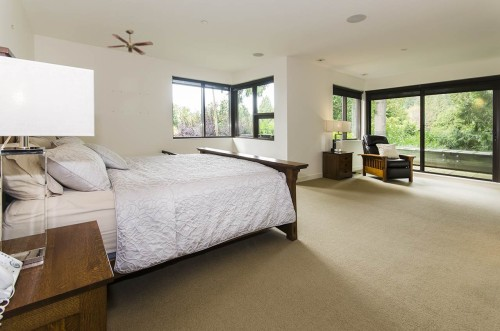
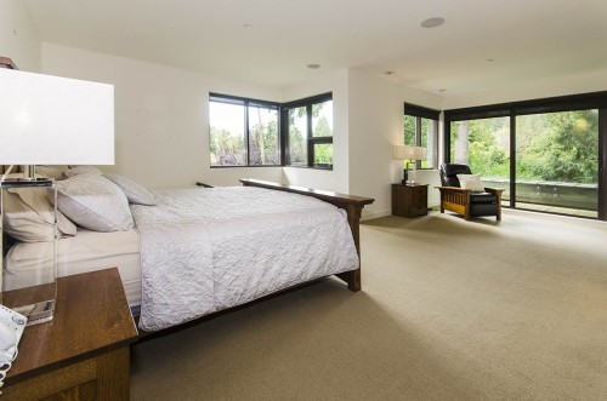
- ceiling fan (129, 41)
